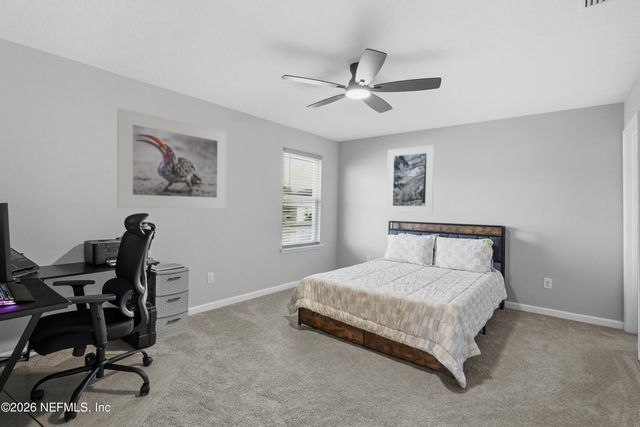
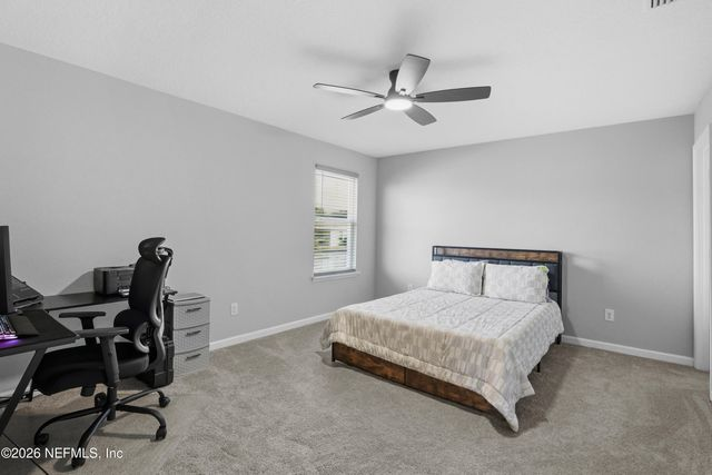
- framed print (179, 165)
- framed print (409, 180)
